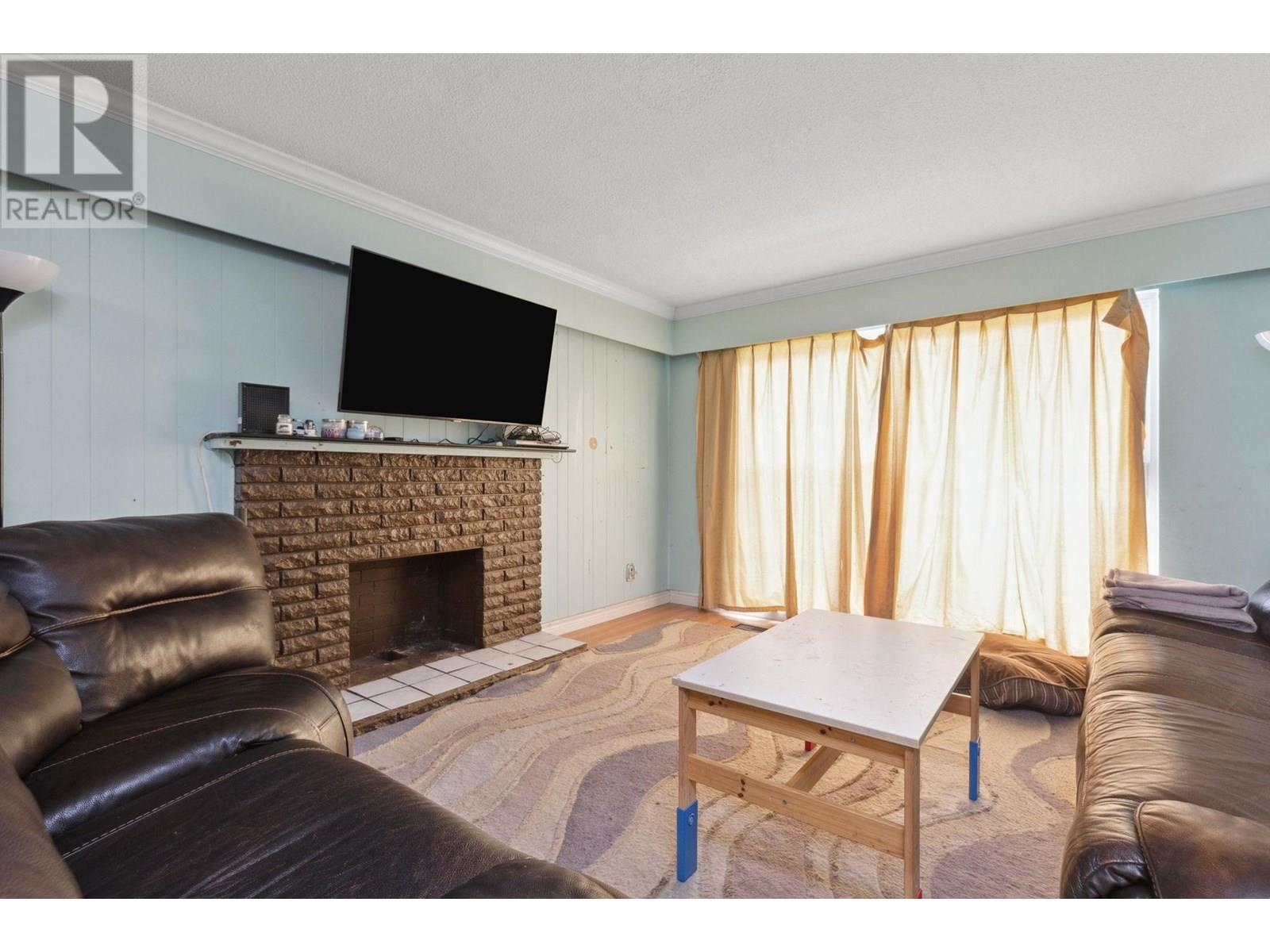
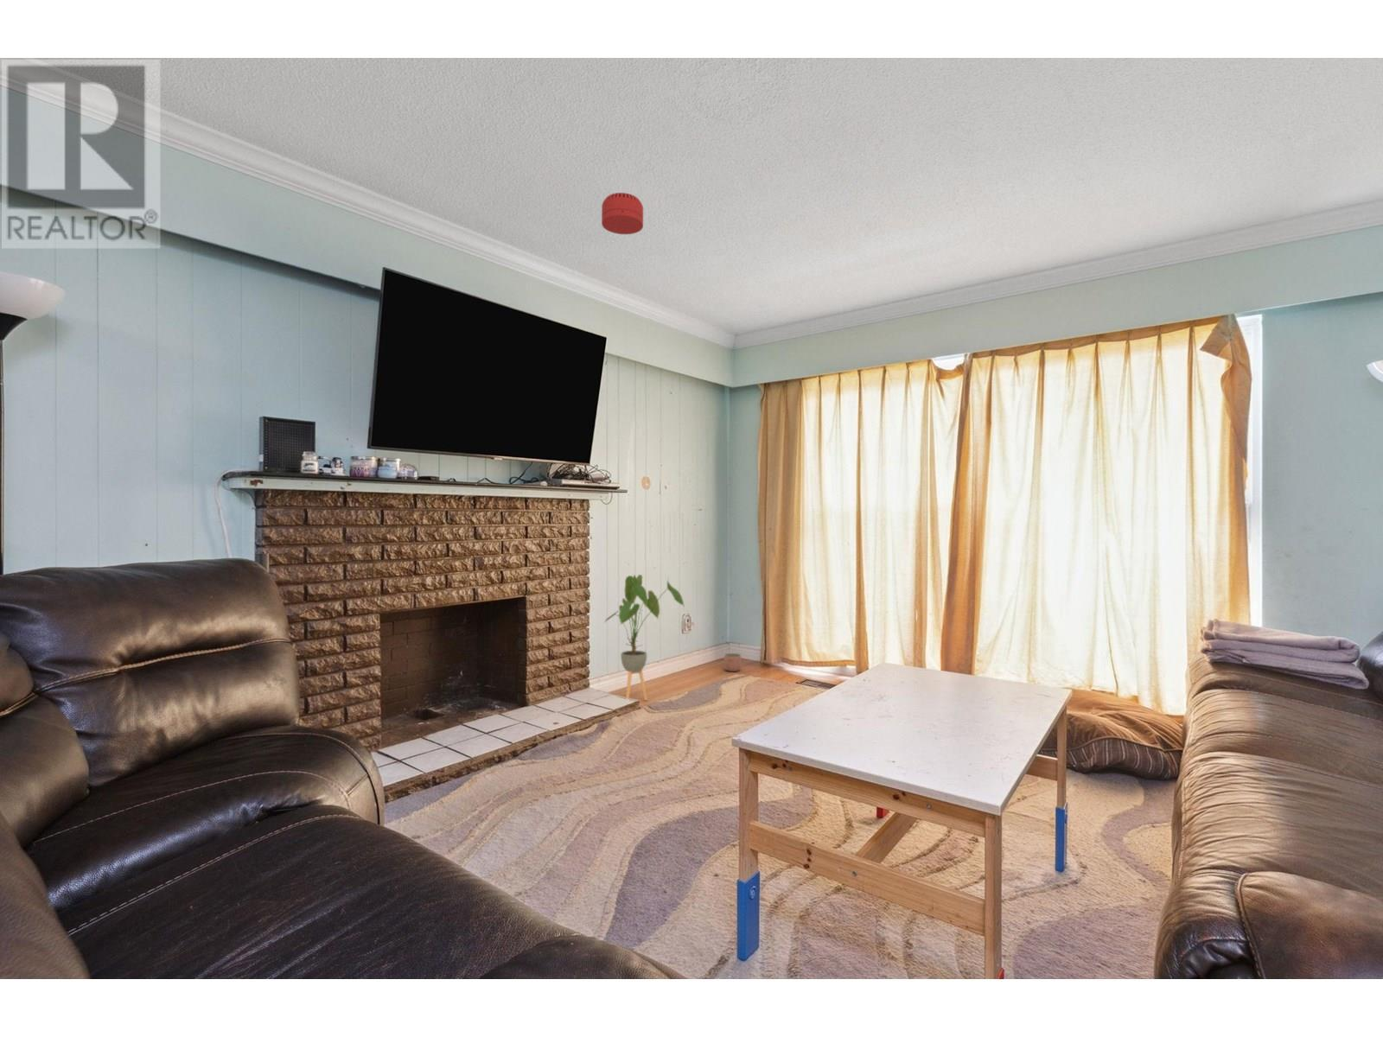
+ planter (732, 662)
+ smoke detector (623, 212)
+ house plant (636, 636)
